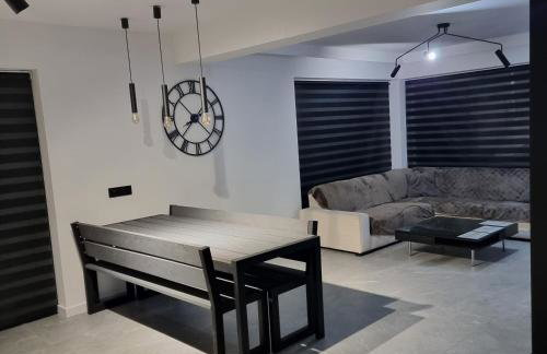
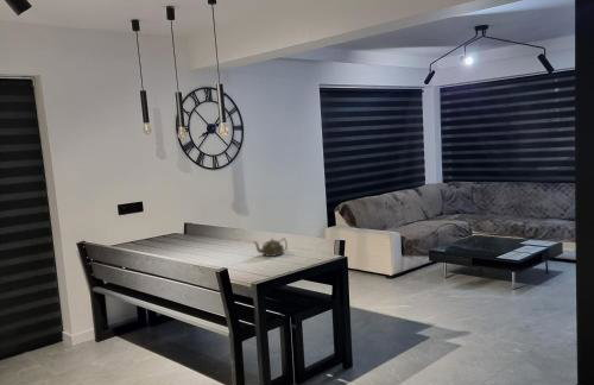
+ teapot (270, 246)
